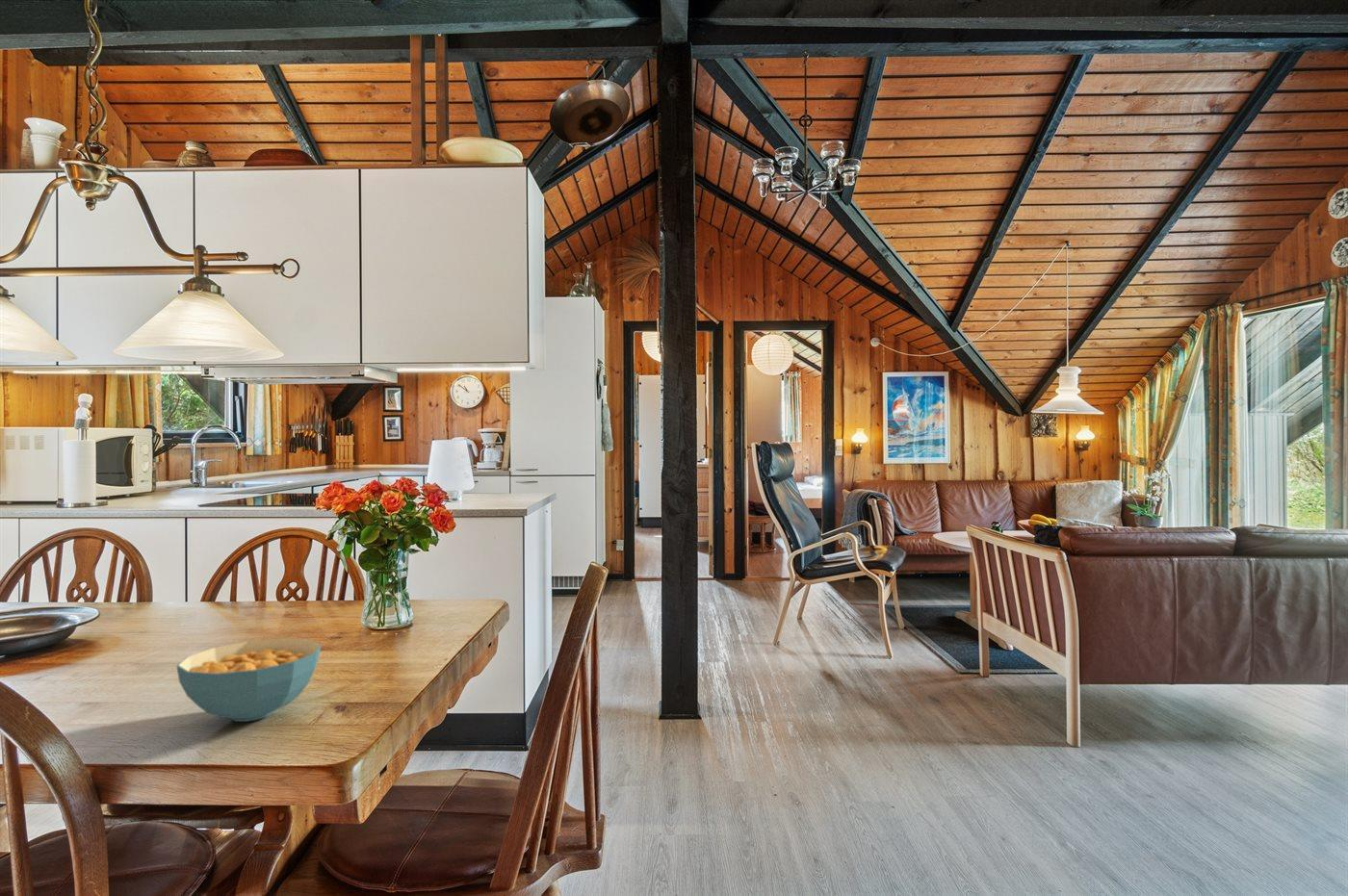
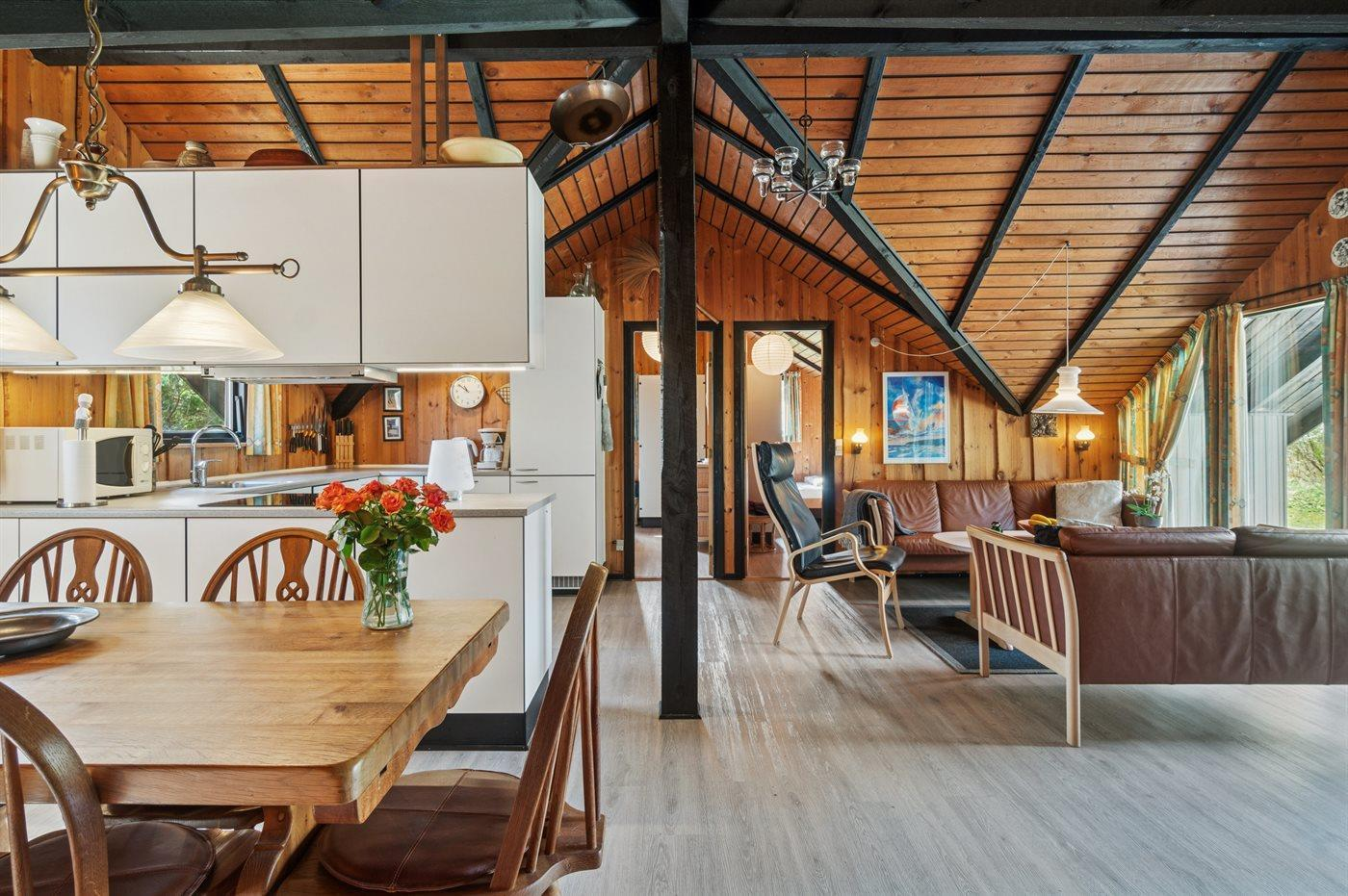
- cereal bowl (252, 684)
